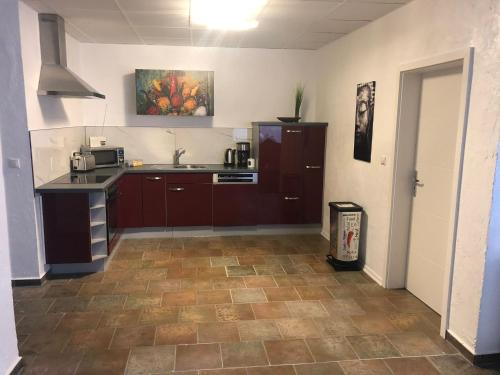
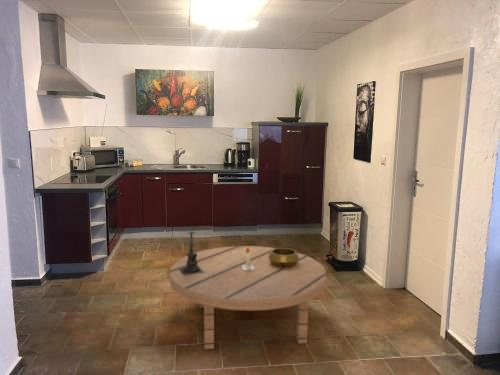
+ decorative bowl (283, 256)
+ candle holder (190, 247)
+ dining table (247, 285)
